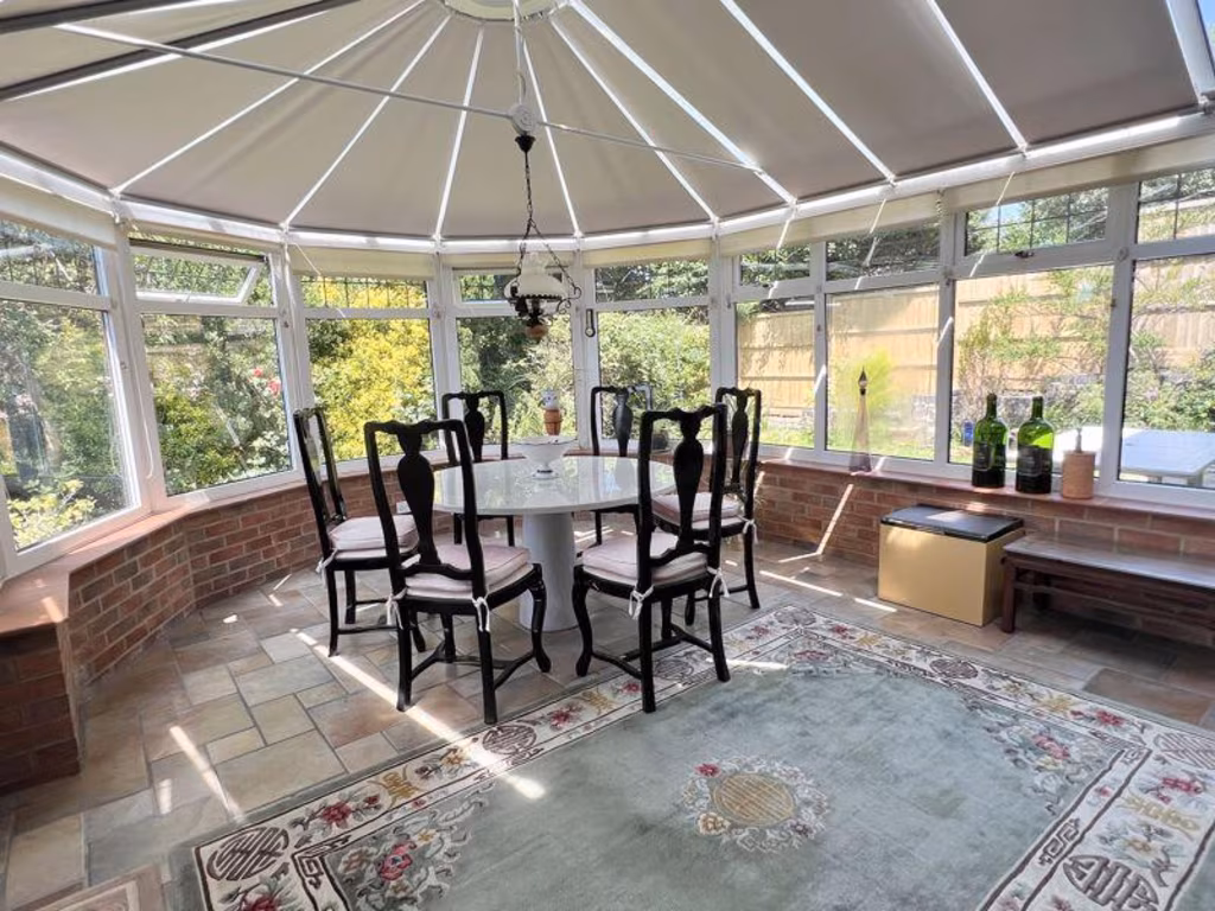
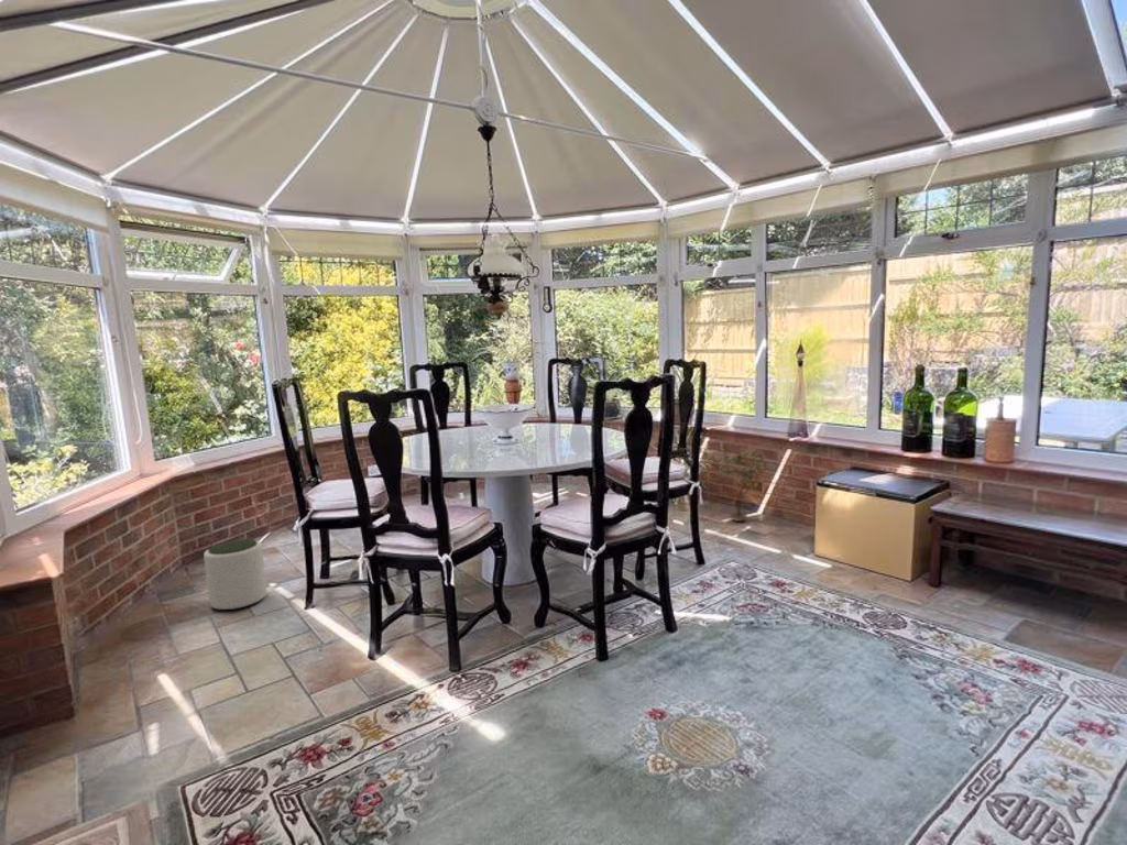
+ decorative plant (740, 484)
+ plant pot (236, 573)
